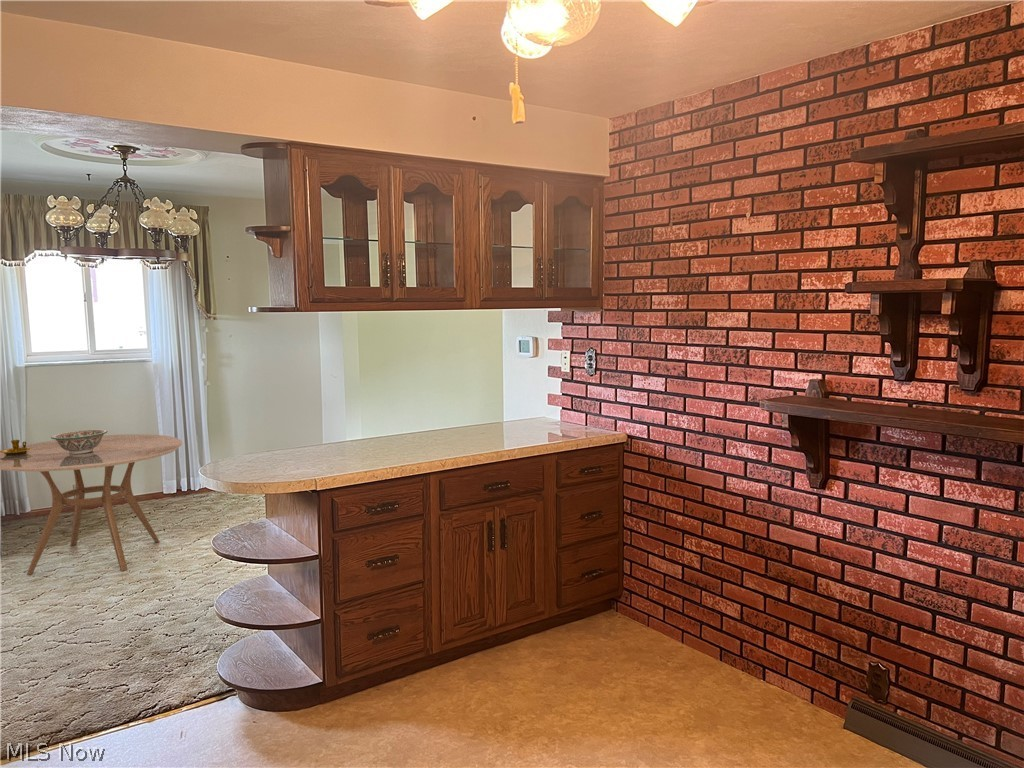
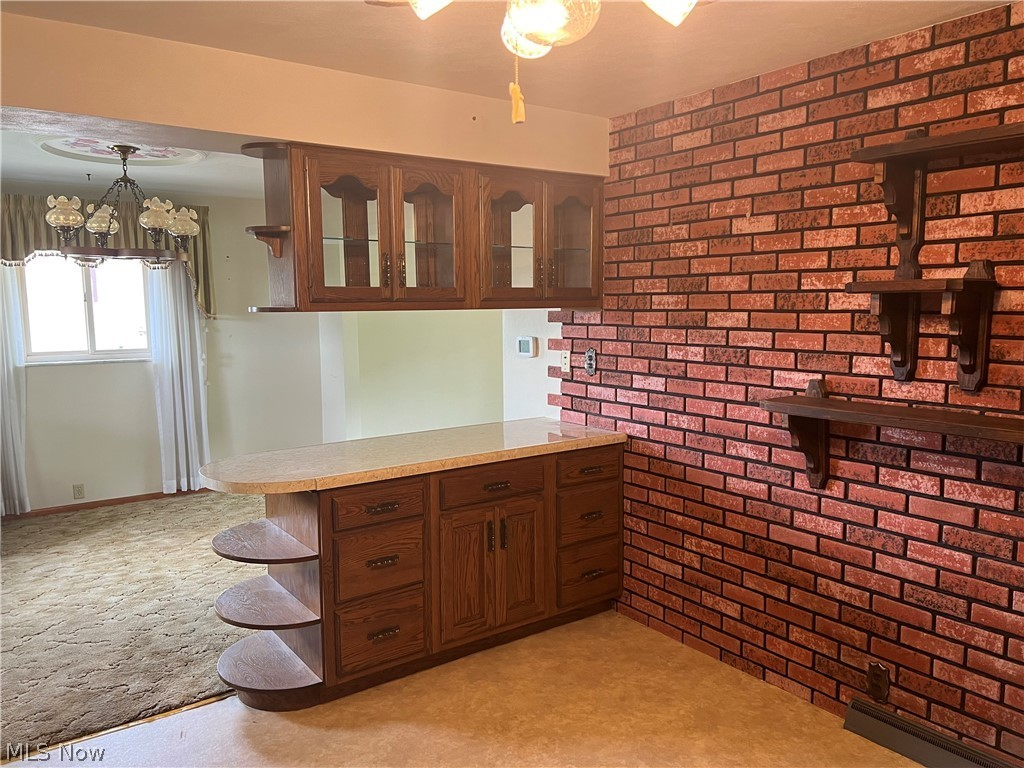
- dining table (92, 503)
- candlestick (16, 446)
- decorative bowl (80, 442)
